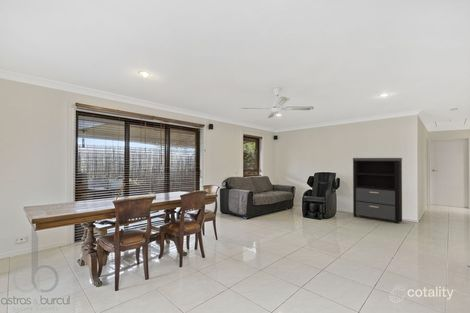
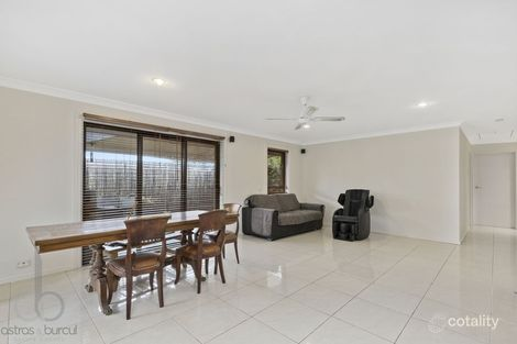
- shelving unit (376, 188)
